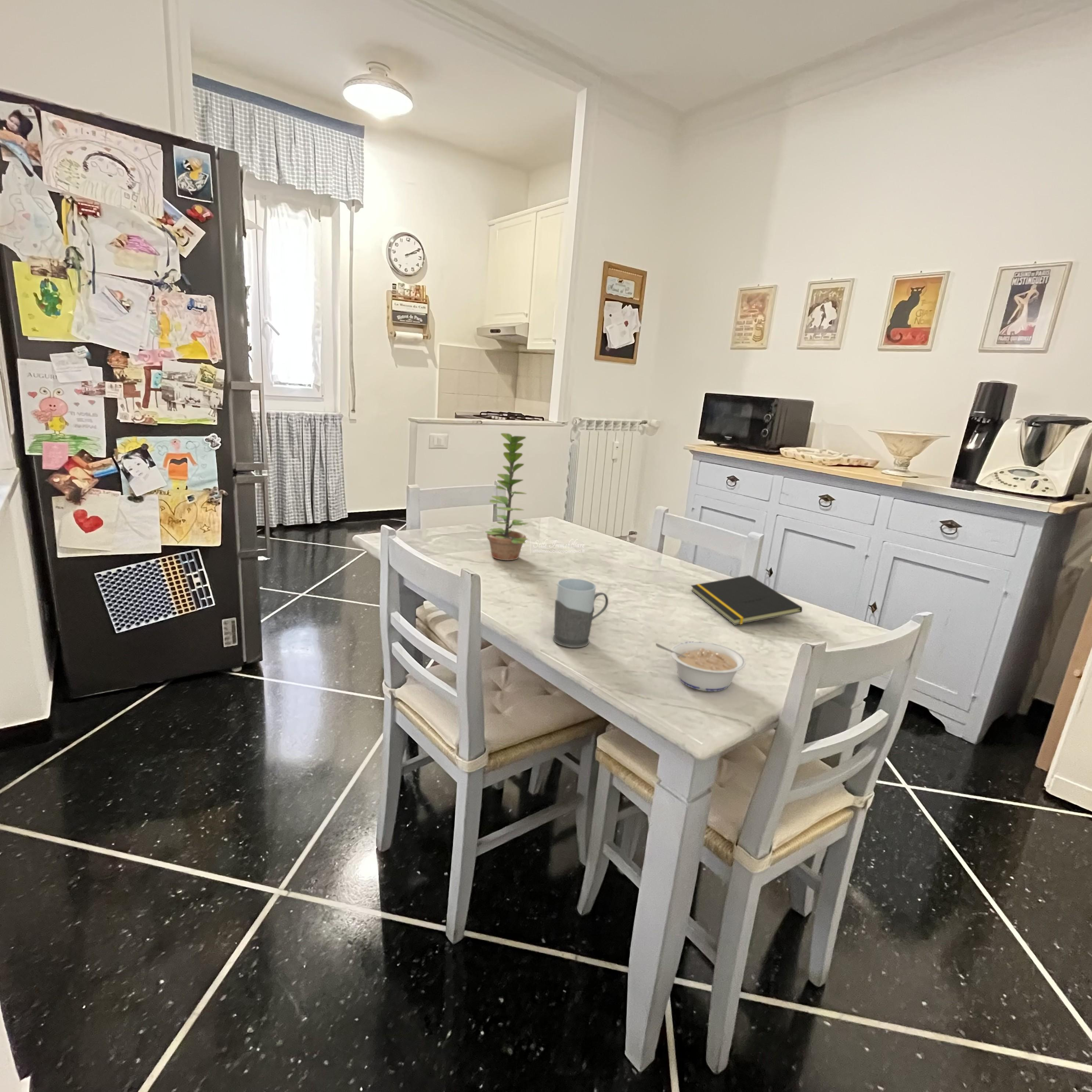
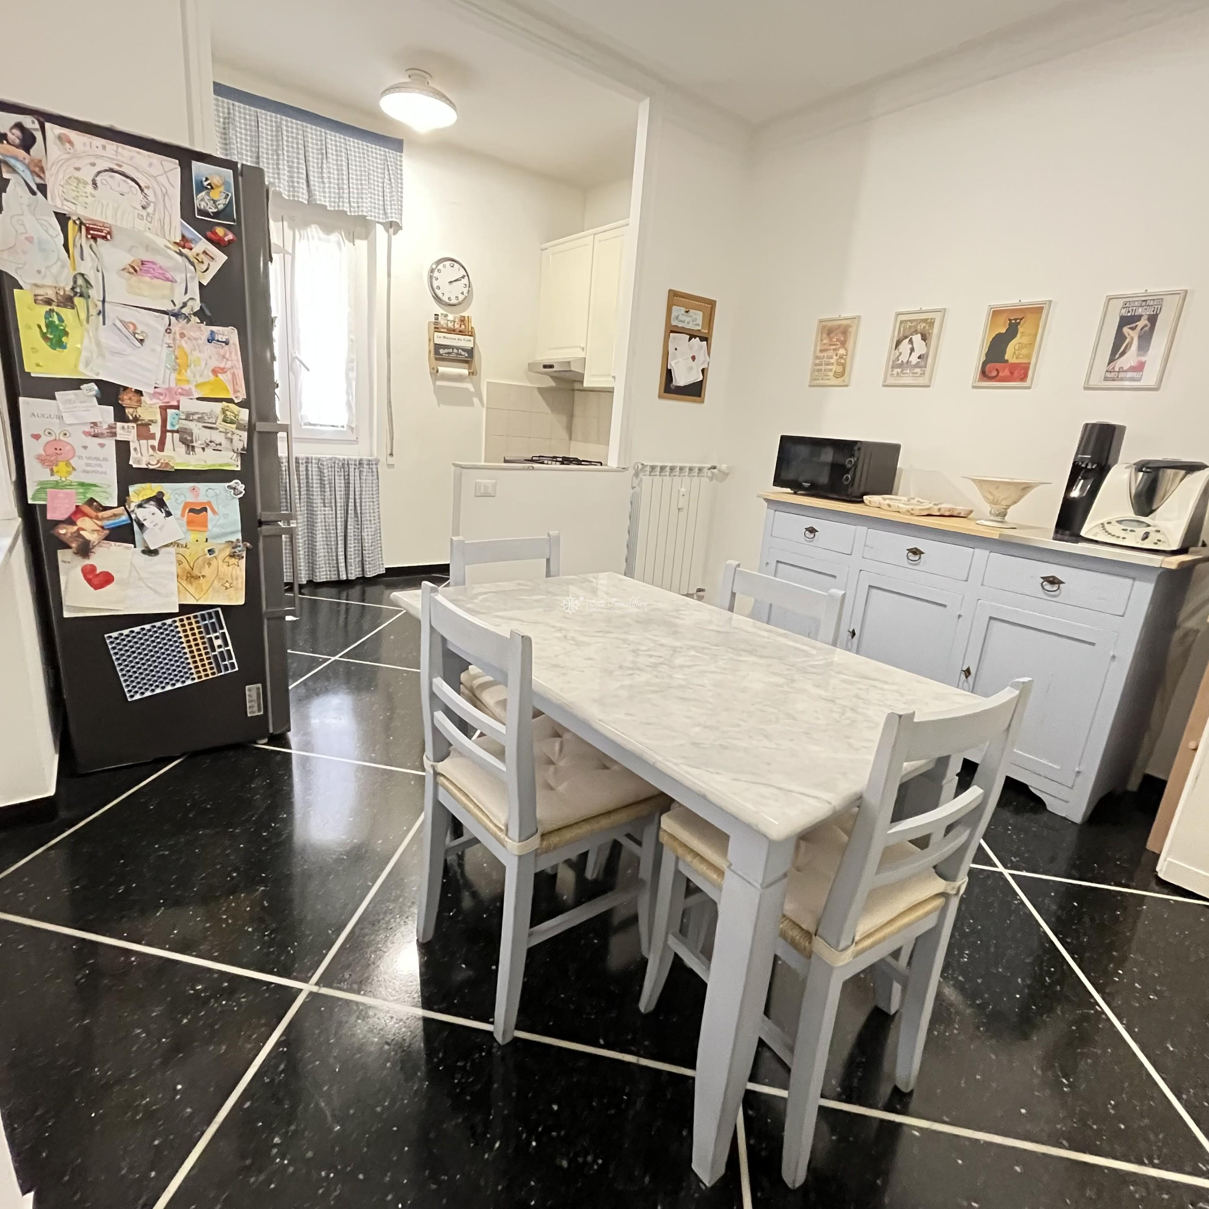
- notepad (743, 598)
- mug (582, 611)
- legume (704, 666)
- plant (511, 498)
